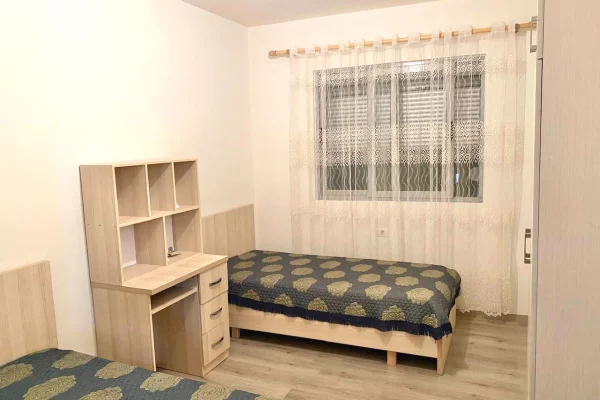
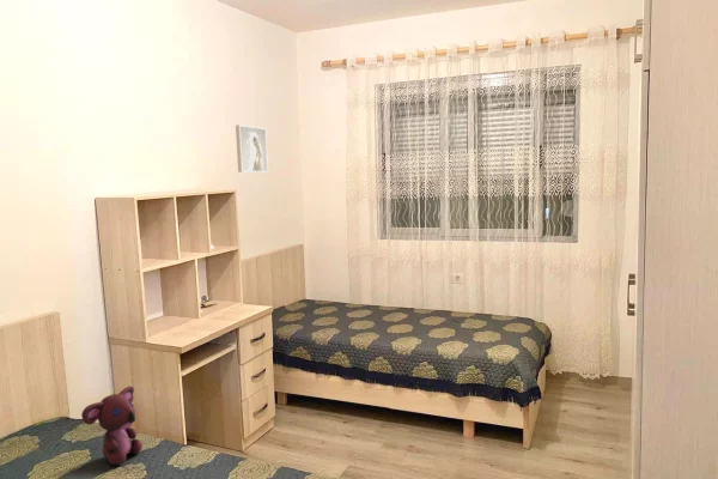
+ teddy bear (118, 426)
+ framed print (252, 148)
